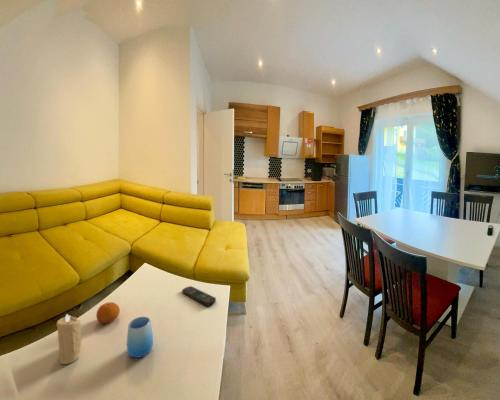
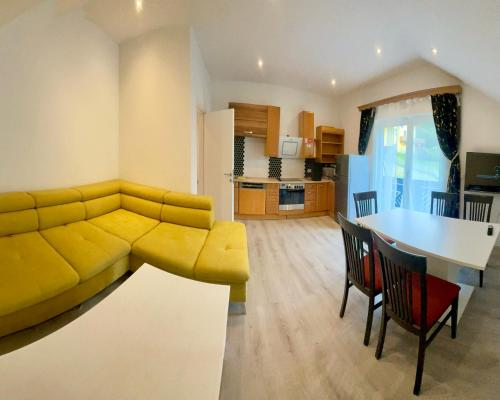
- candle (69, 331)
- cup (139, 336)
- remote control (198, 295)
- fruit (108, 312)
